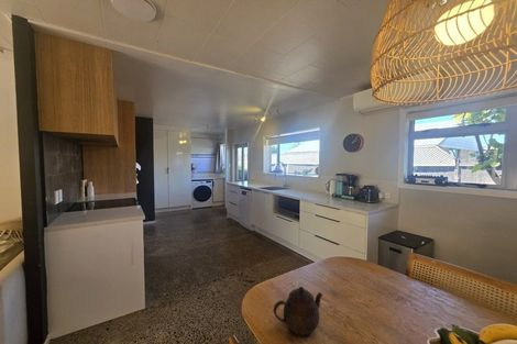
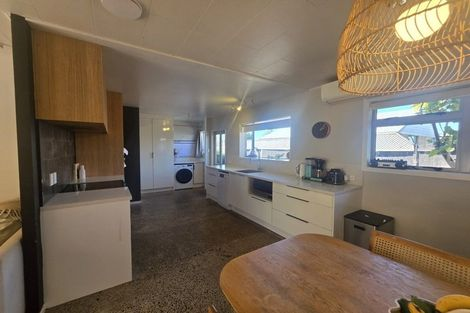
- teapot (298, 307)
